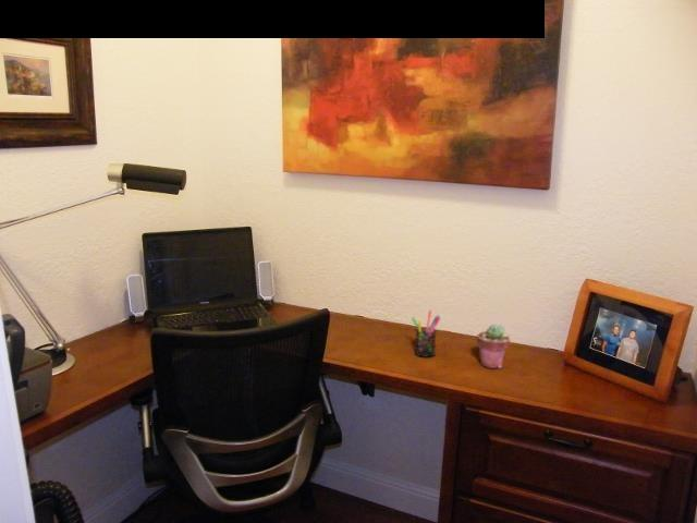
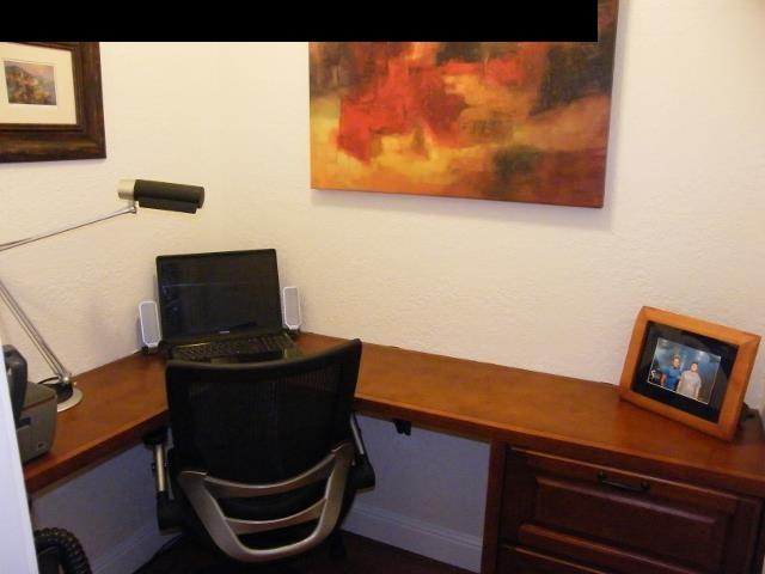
- potted succulent (492, 344)
- pen holder (424, 332)
